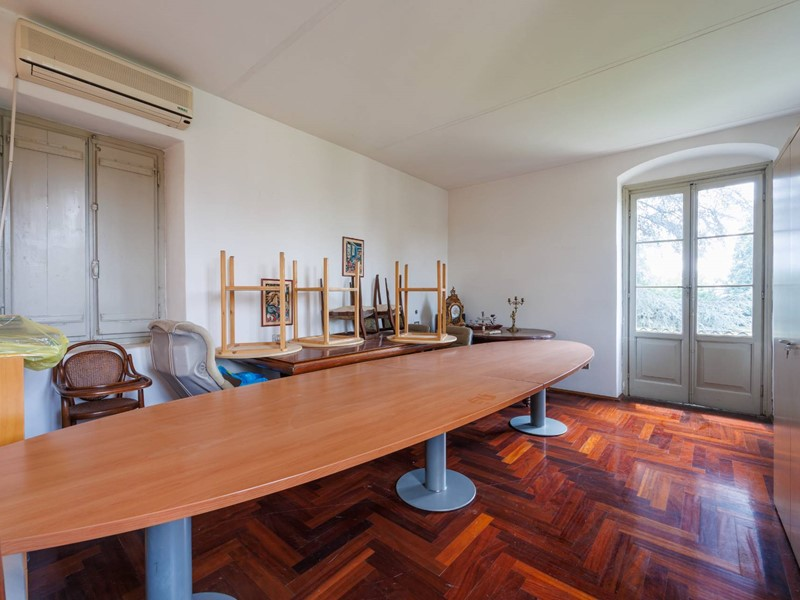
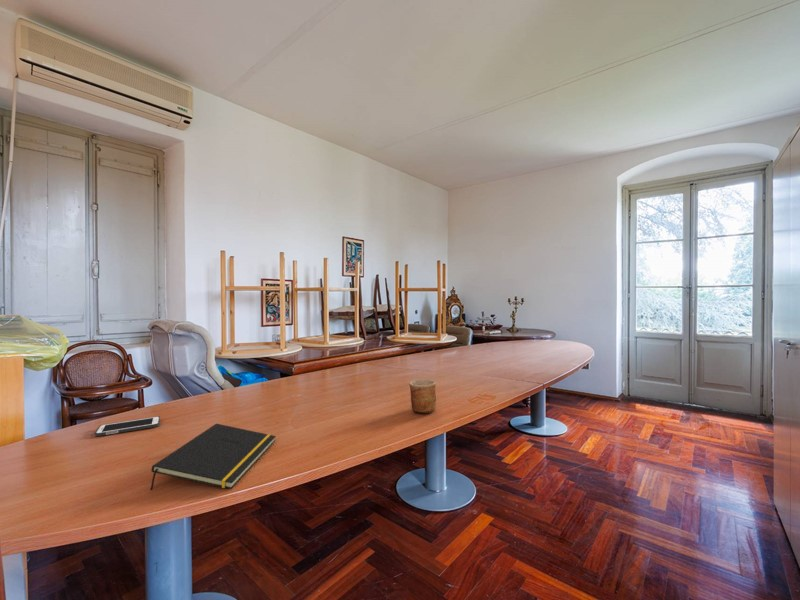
+ cup (422, 396)
+ notepad (222, 451)
+ cell phone (129, 425)
